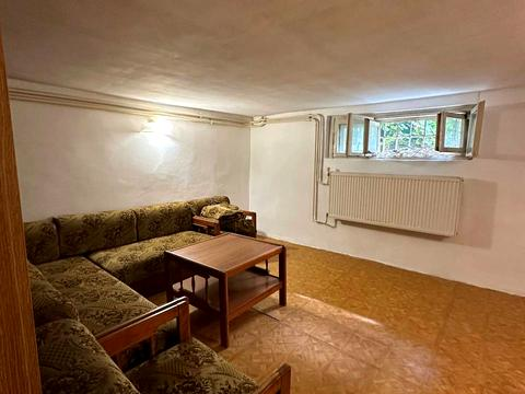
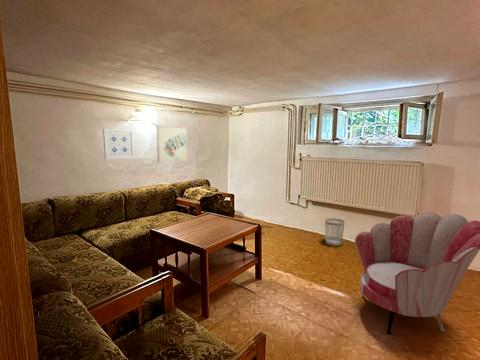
+ wall art (119, 144)
+ wall art (172, 144)
+ armchair (406, 266)
+ wastebasket (333, 231)
